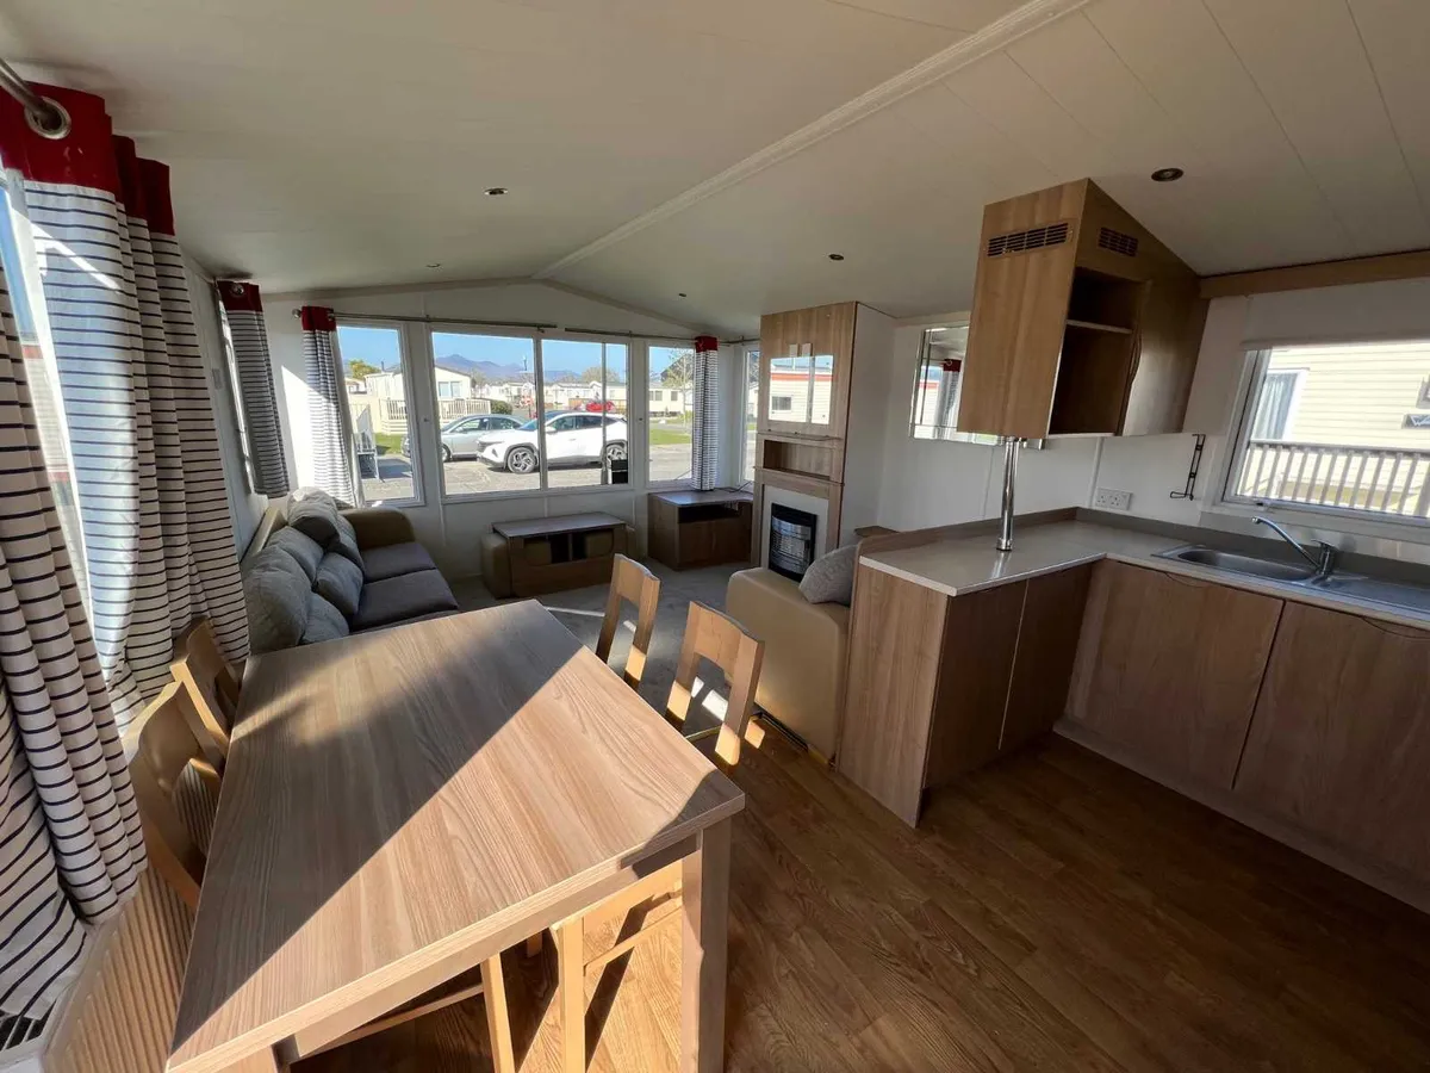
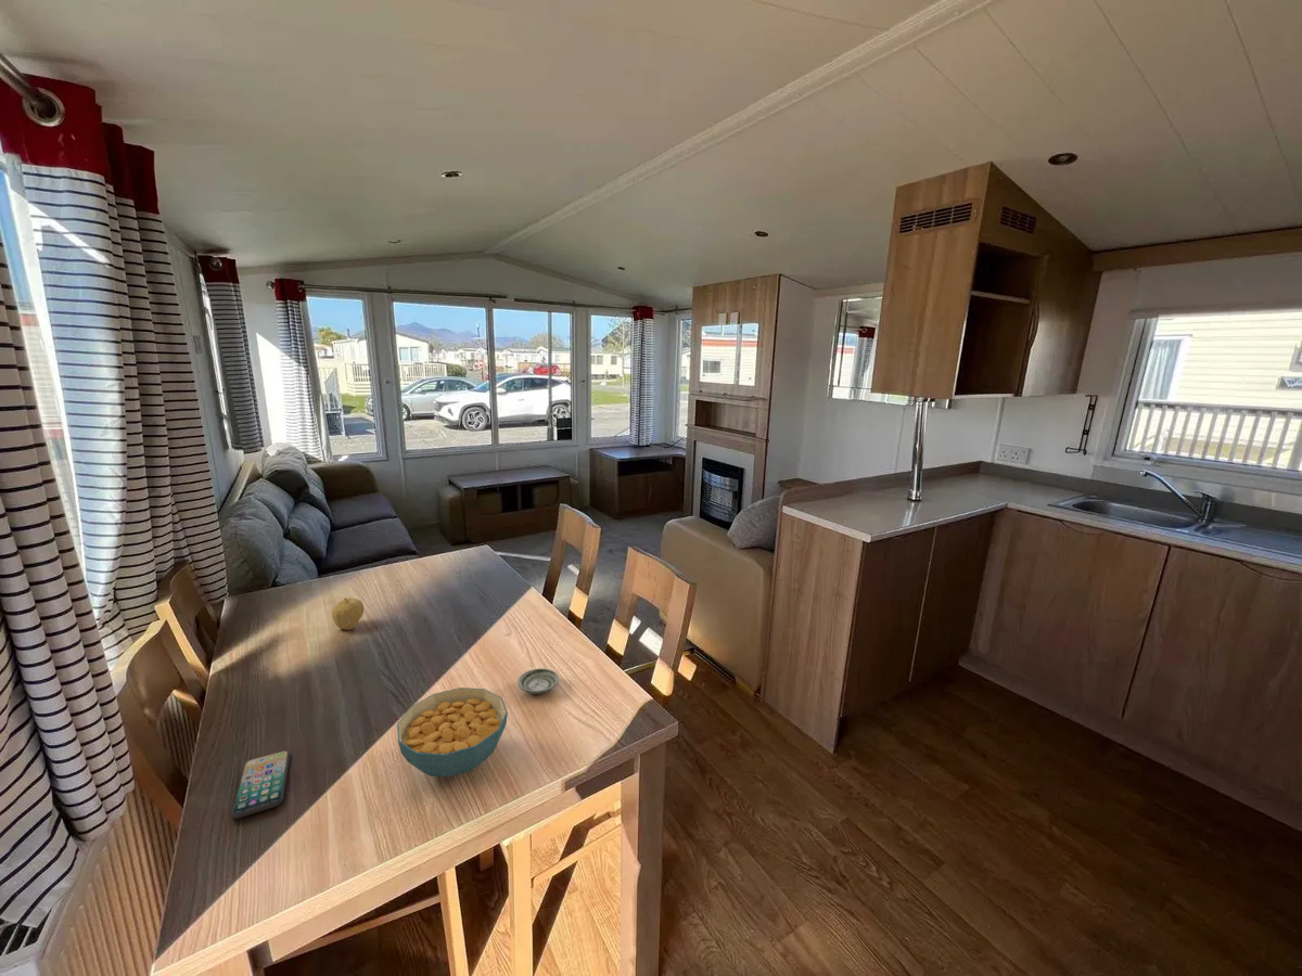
+ smartphone (263, 782)
+ saucer (538, 683)
+ fruit (347, 611)
+ cereal bowl (455, 740)
